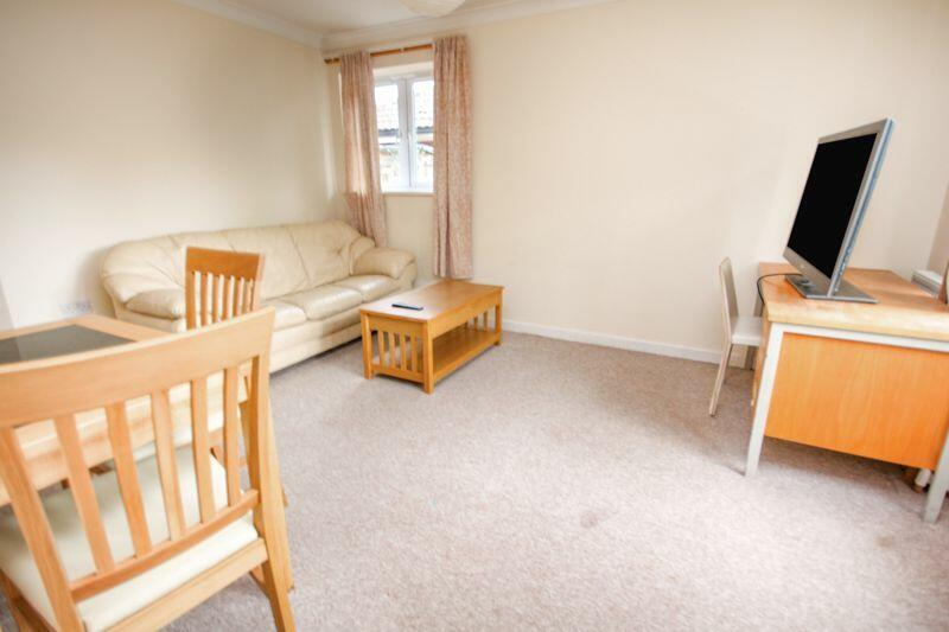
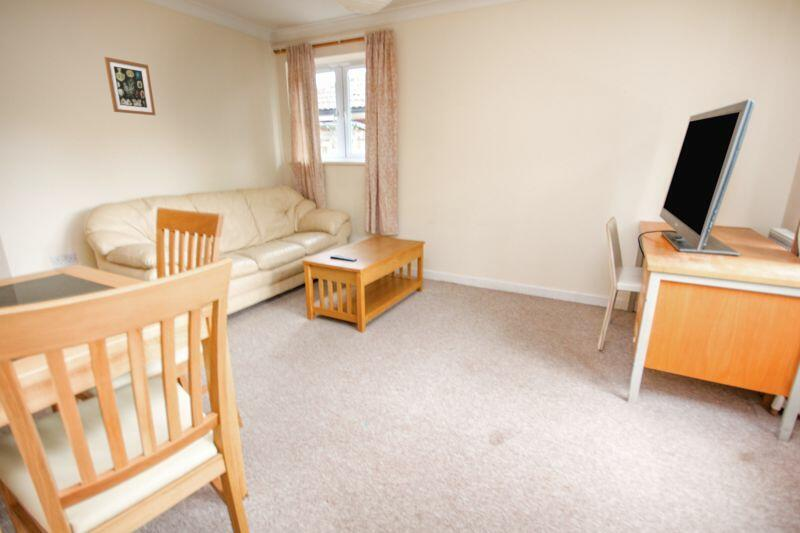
+ wall art (131, 87)
